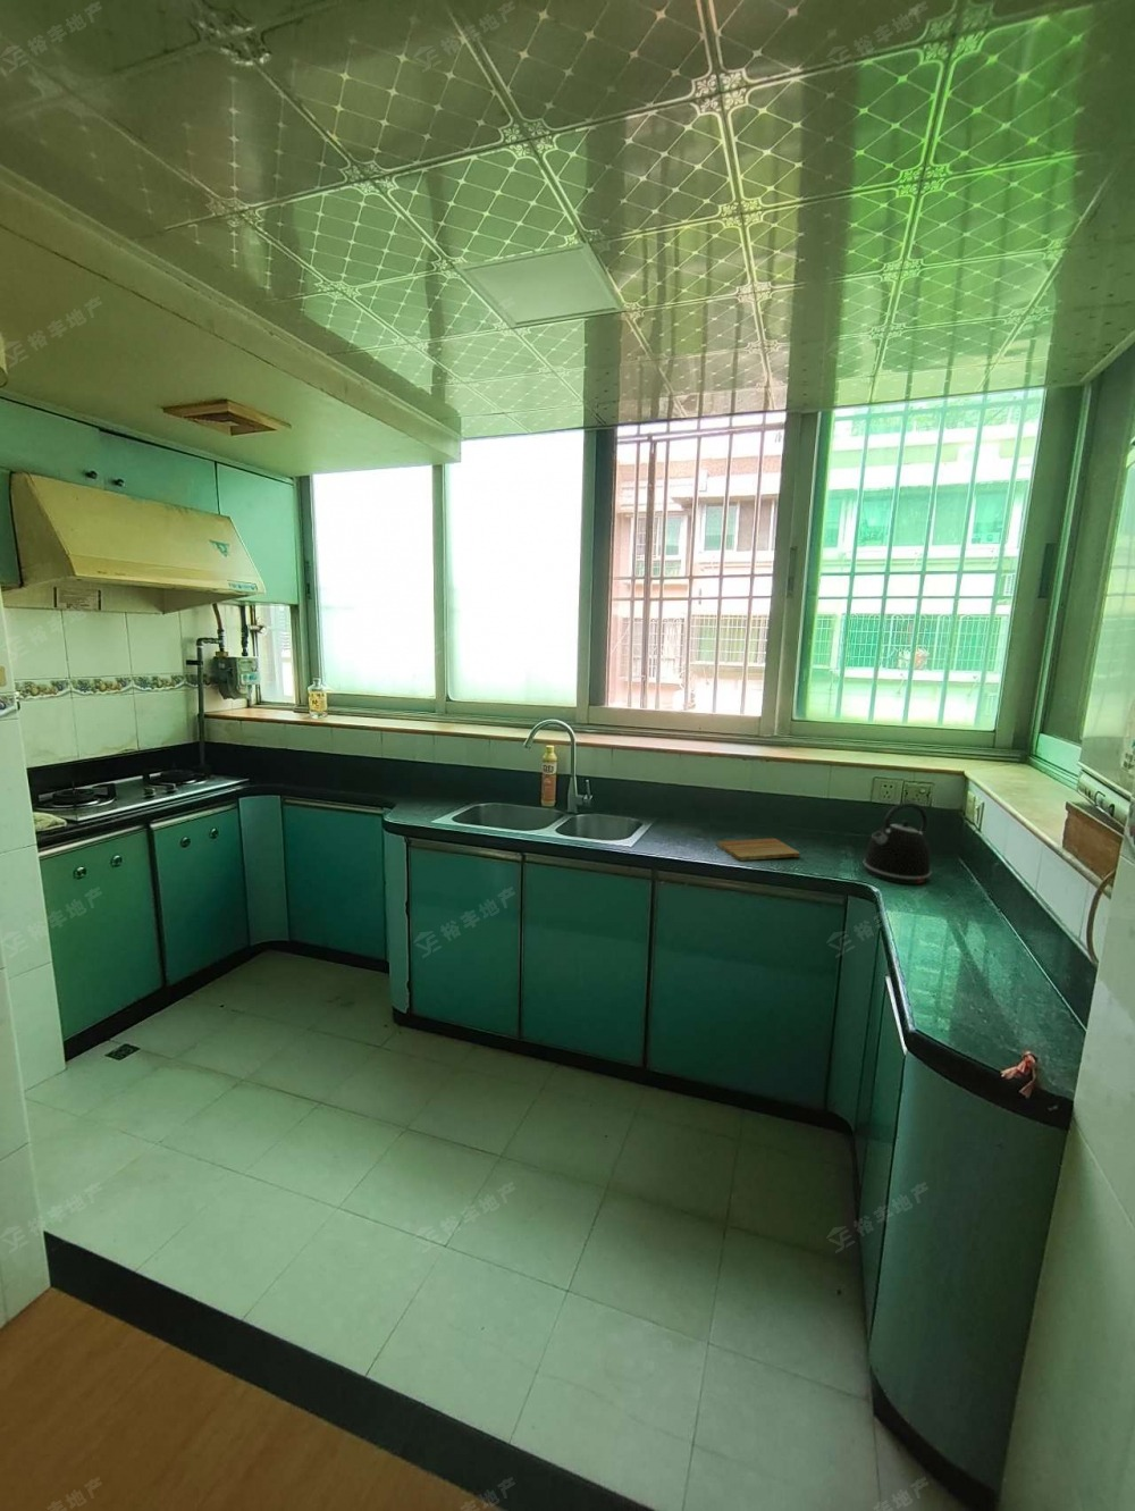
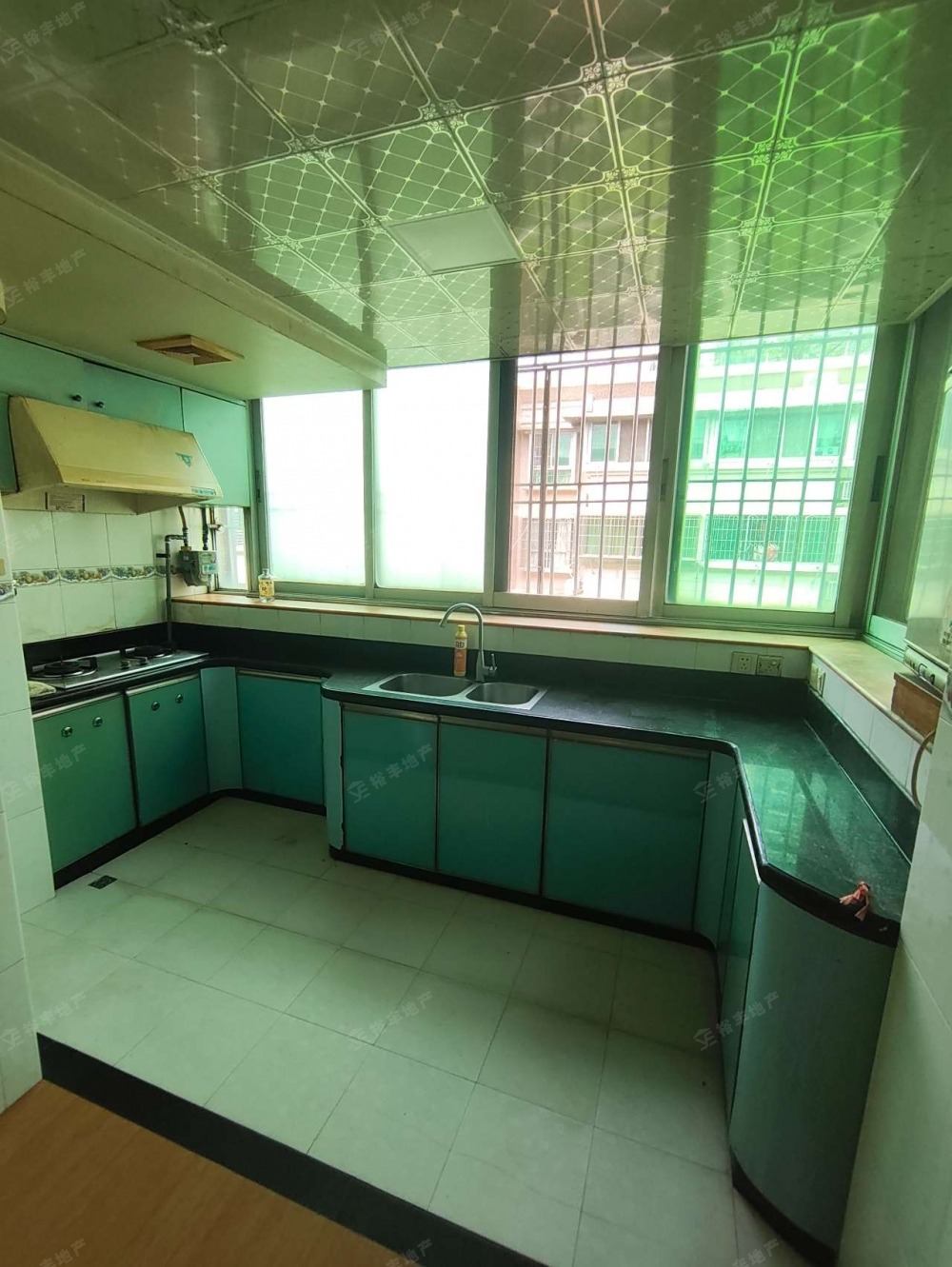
- cutting board (757, 848)
- kettle (900, 838)
